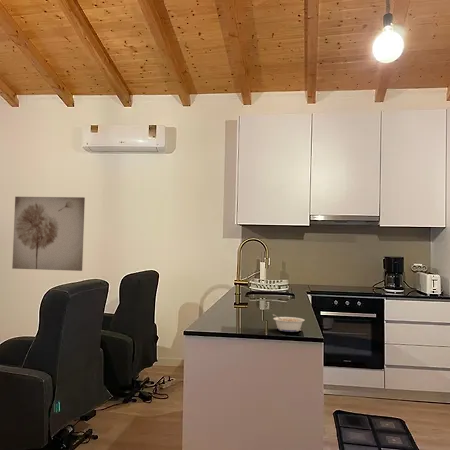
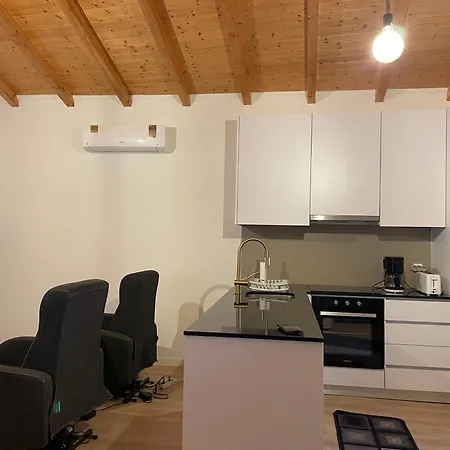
- wall art (48, 233)
- legume (287, 323)
